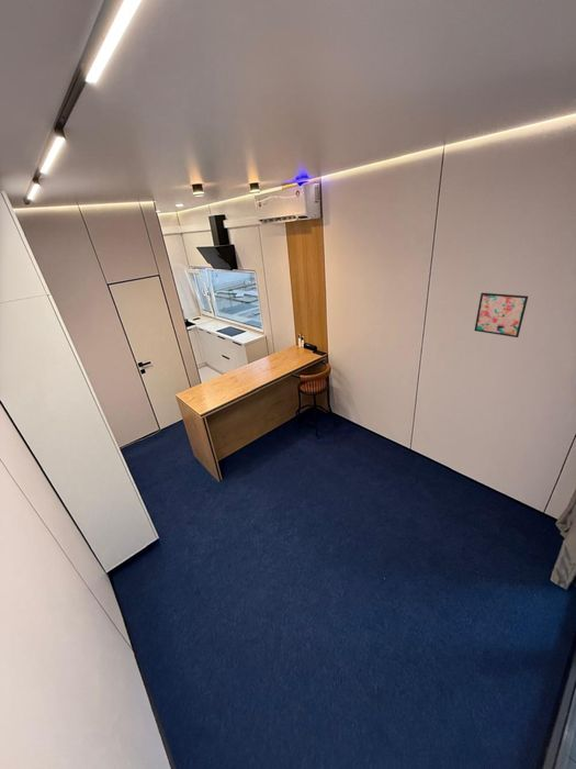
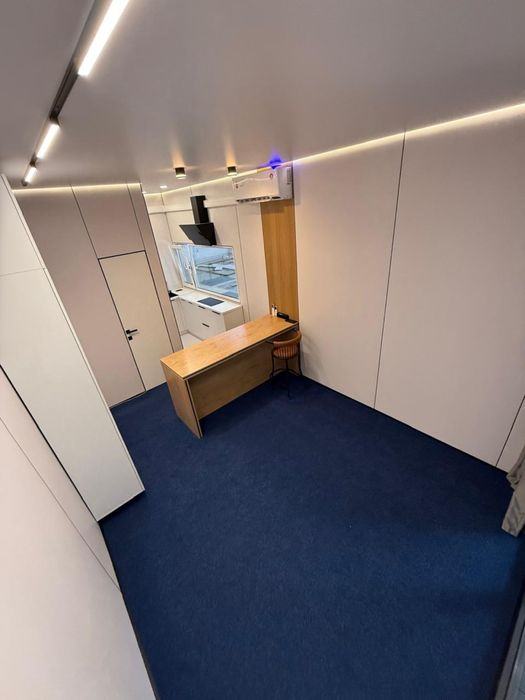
- wall art (499, 314)
